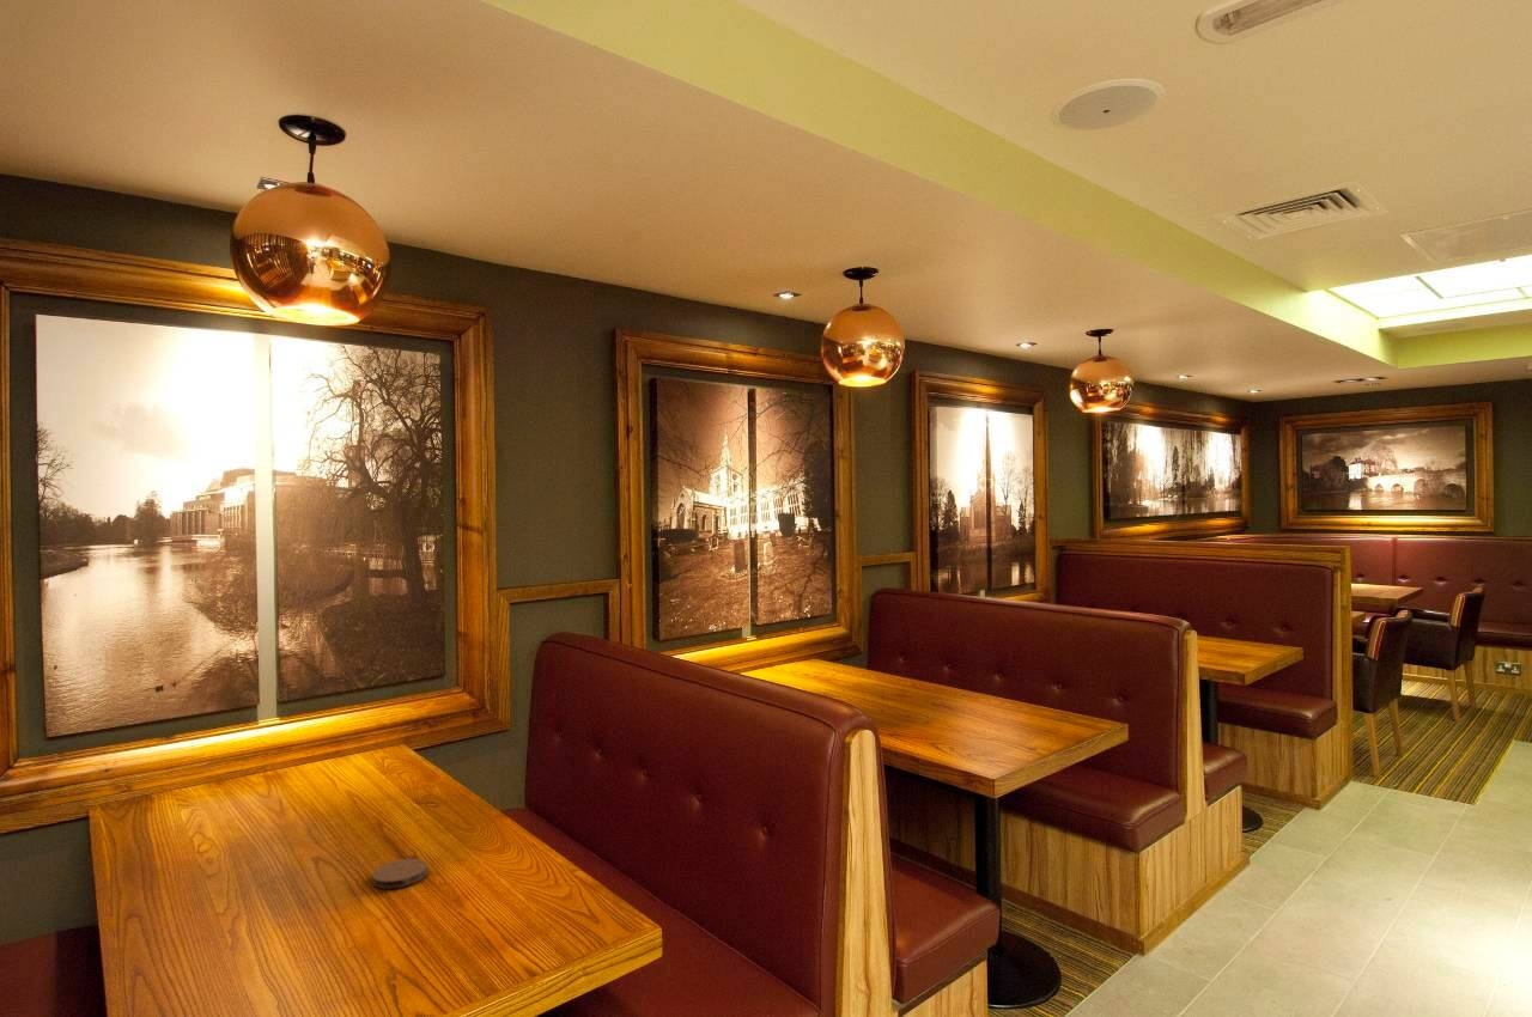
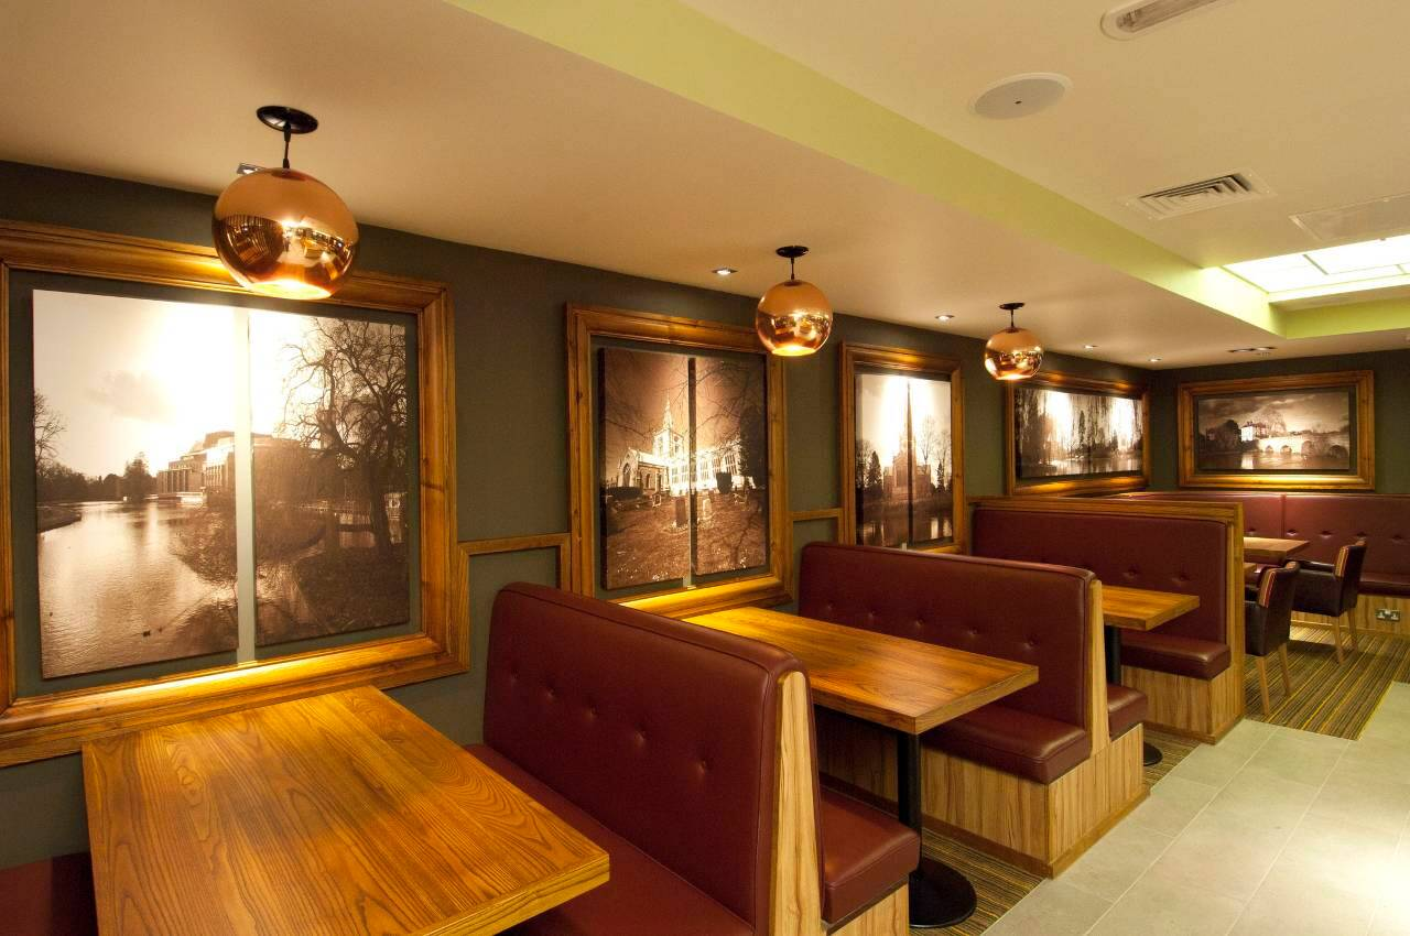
- coaster (400, 872)
